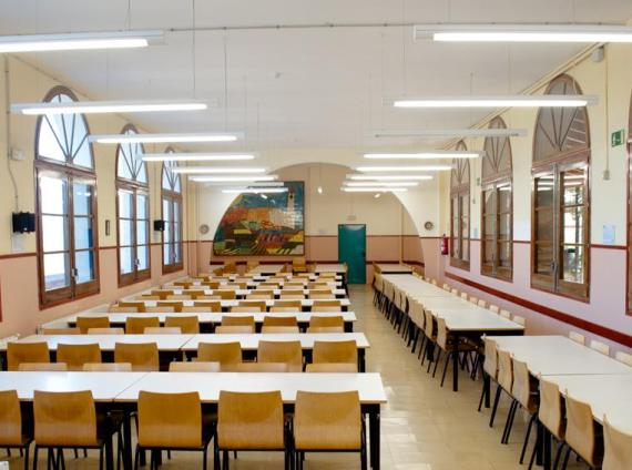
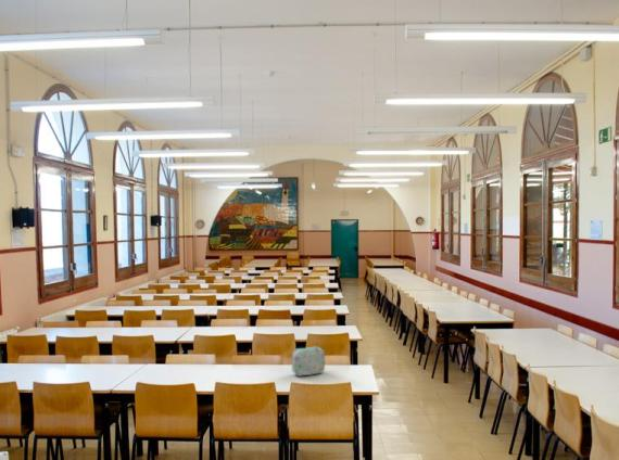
+ lunch box (308, 360)
